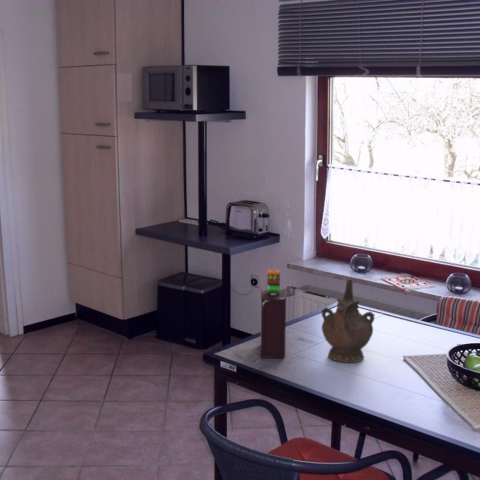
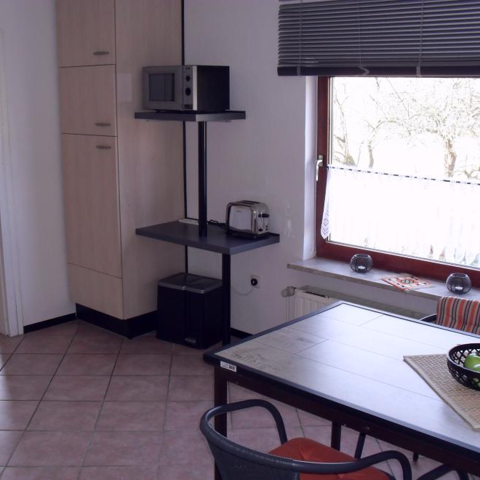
- bottle (273, 311)
- ceremonial vessel (346, 319)
